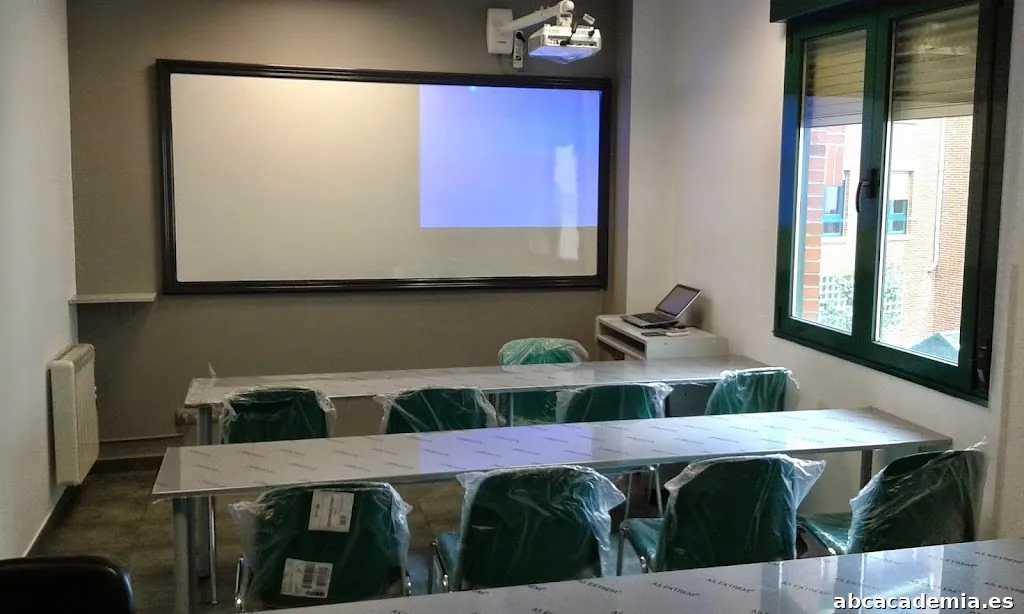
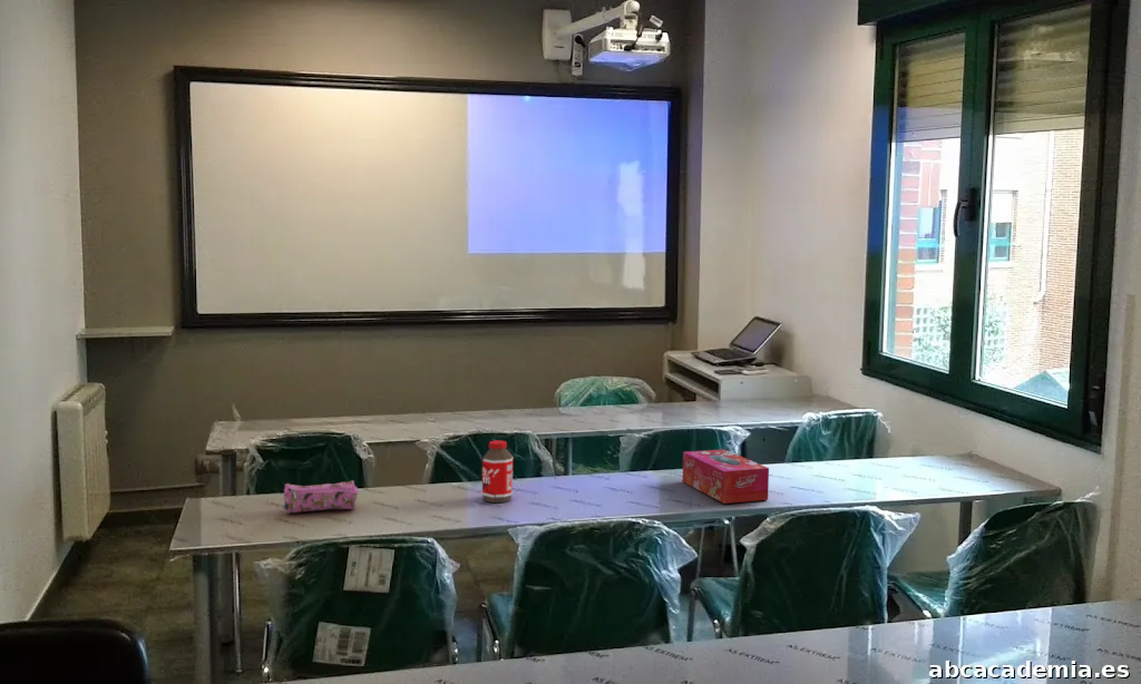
+ tissue box (723, 475)
+ bottle (497, 470)
+ pencil case (321, 496)
